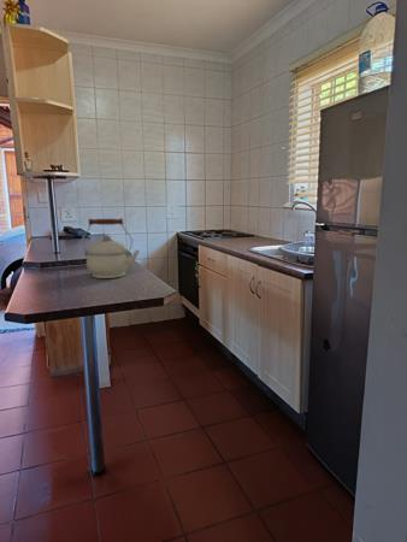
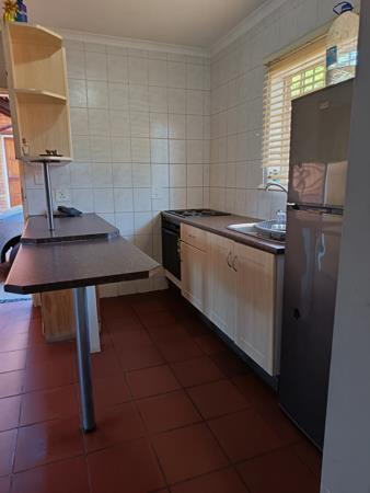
- kettle (111, 247)
